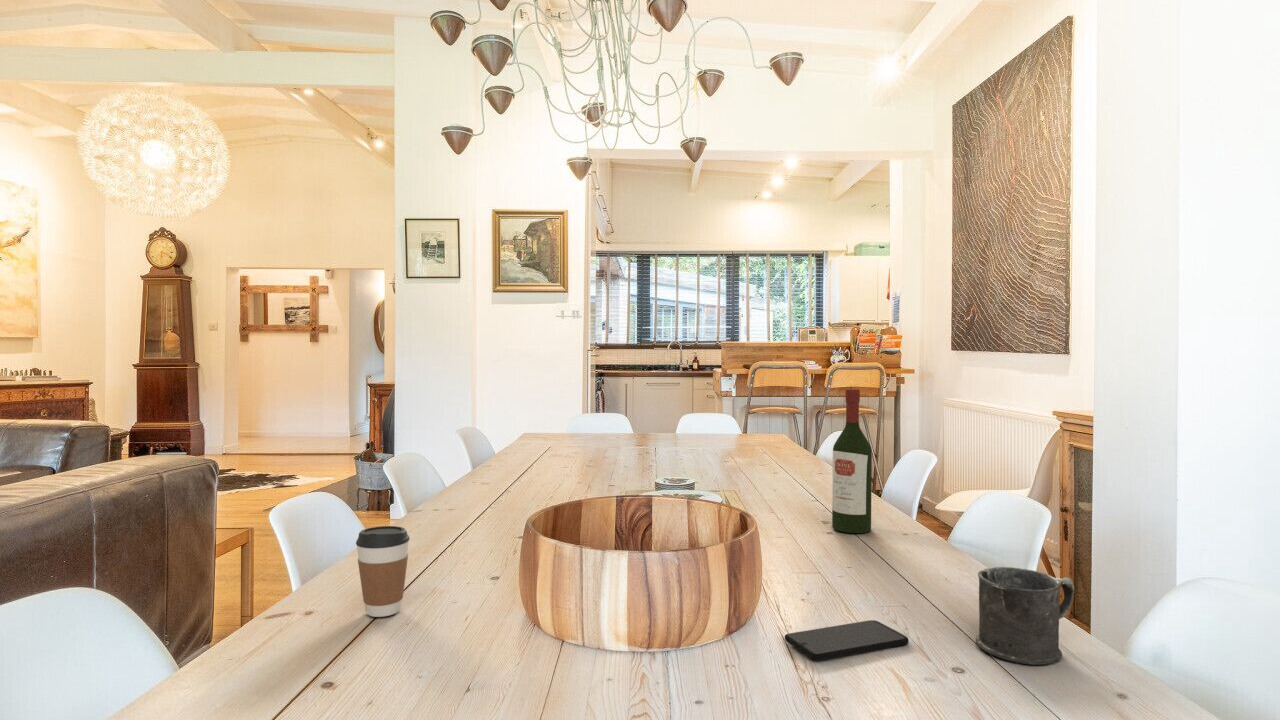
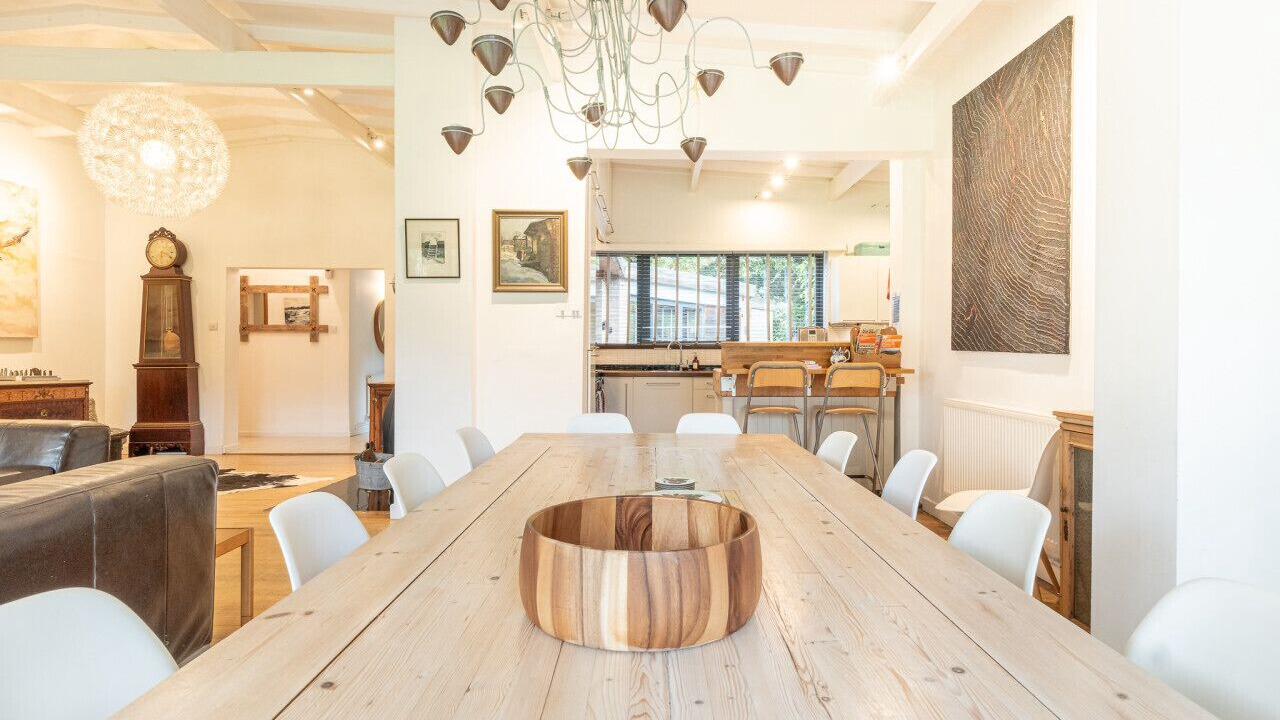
- smartphone (846, 638)
- coffee cup (383, 570)
- mug (1026, 612)
- wine bottle (852, 459)
